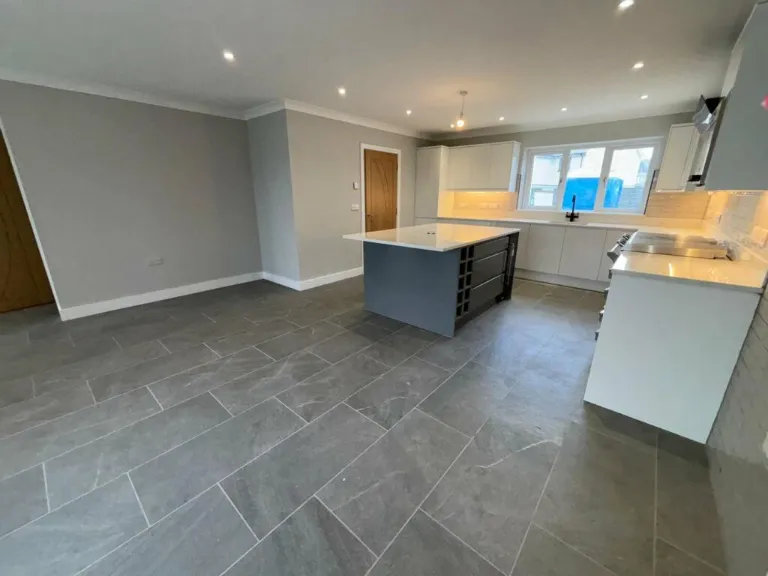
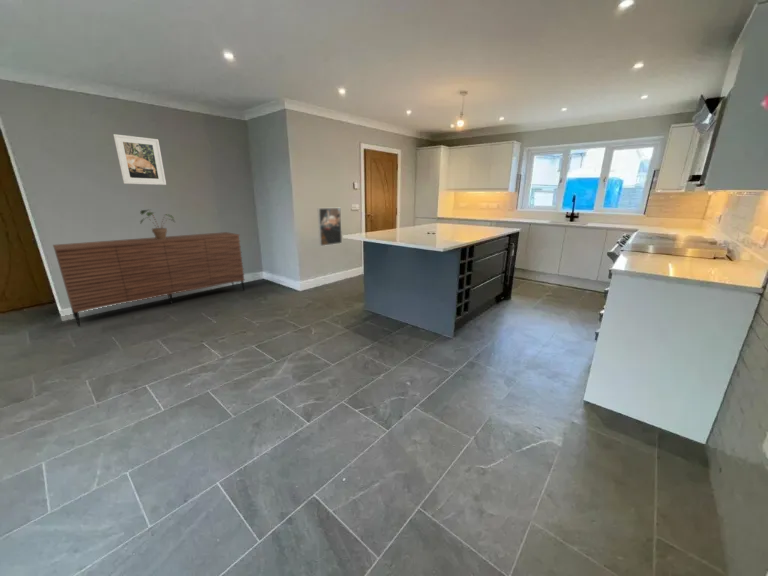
+ potted plant (157, 224)
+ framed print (141, 161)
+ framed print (330, 226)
+ sideboard (164, 272)
